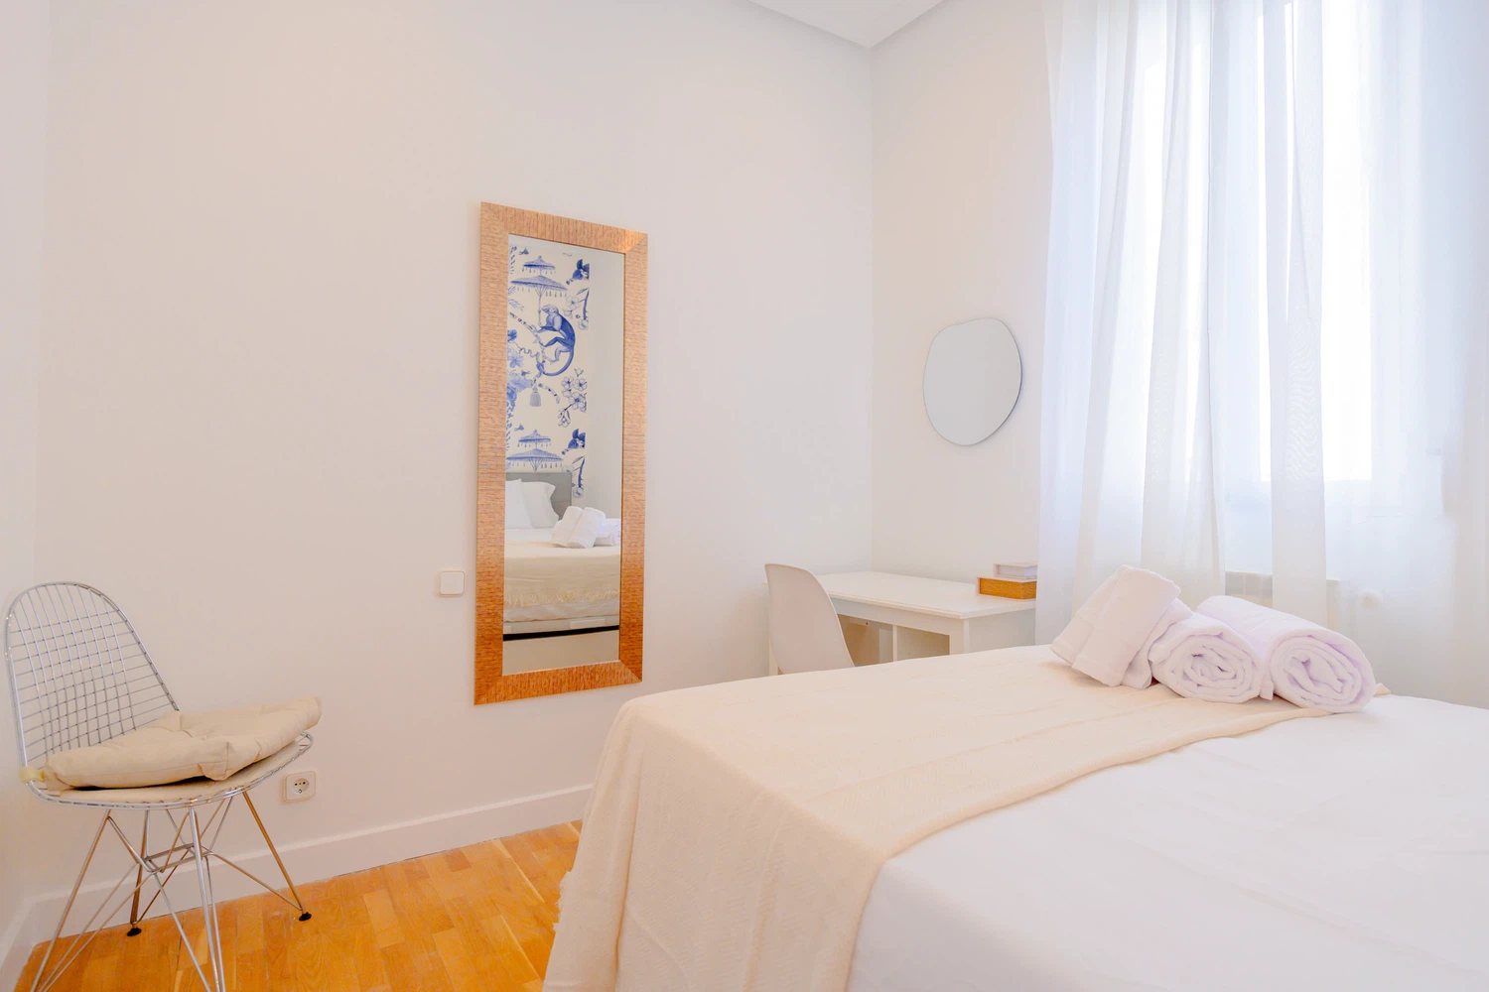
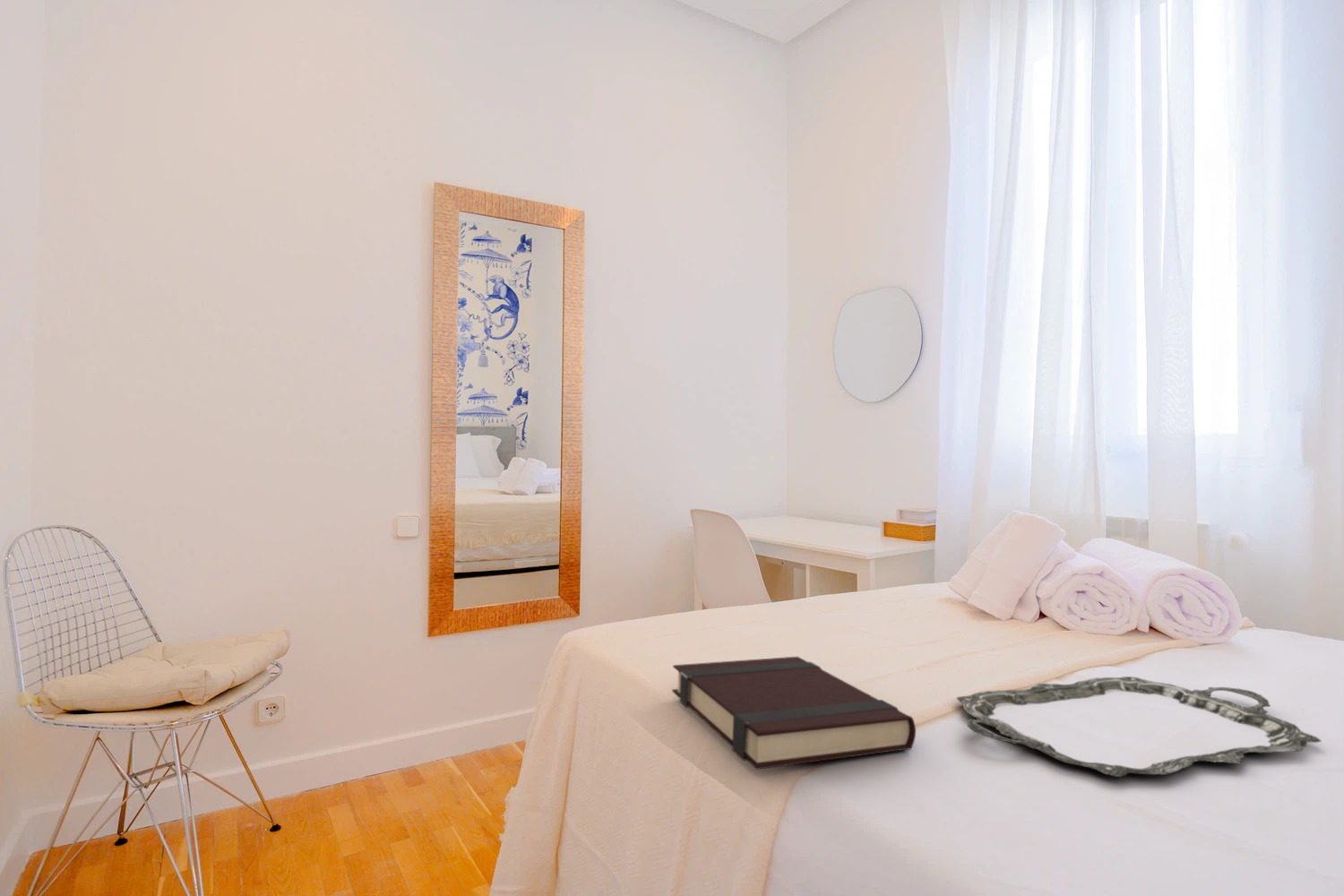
+ serving tray (1124, 691)
+ book (783, 702)
